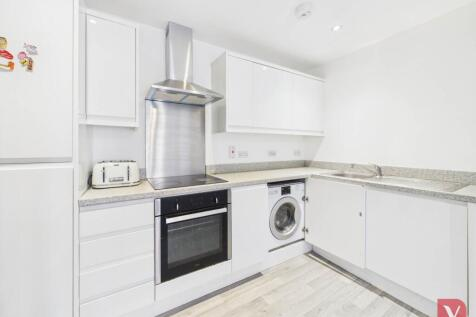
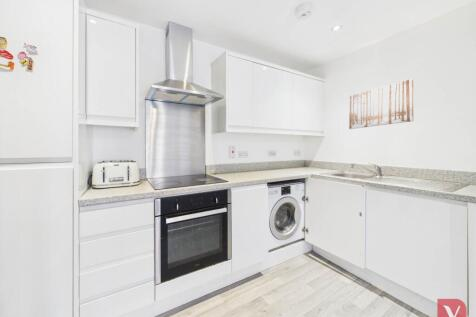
+ wall art (377, 107)
